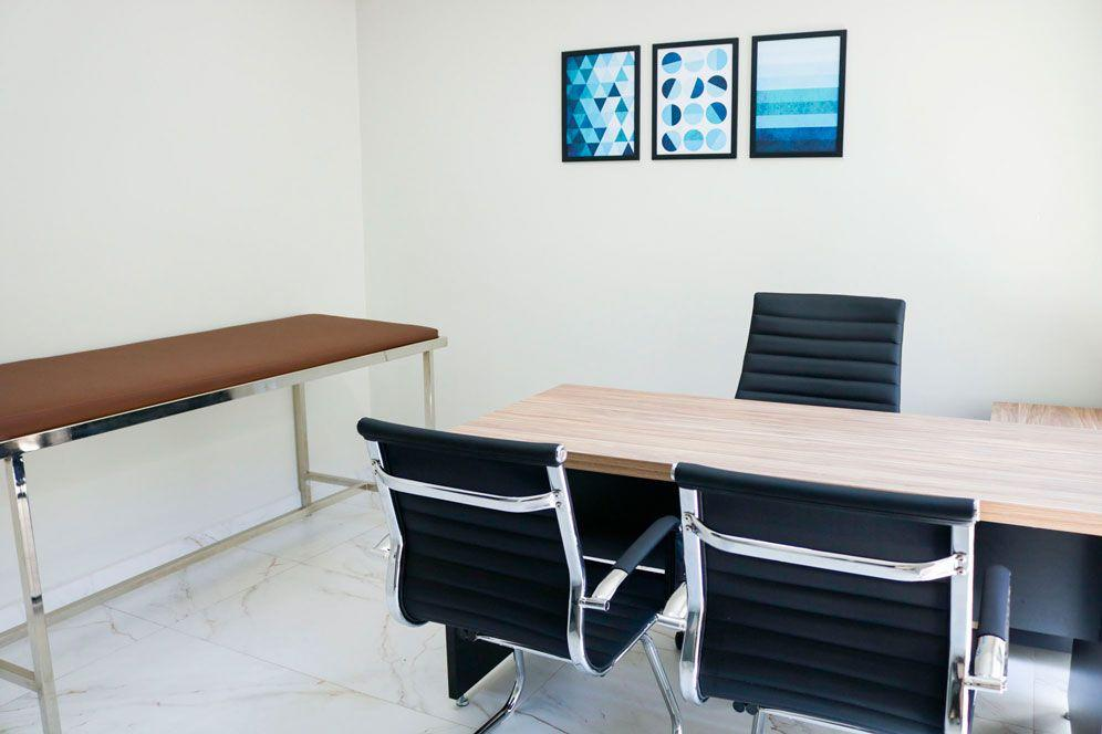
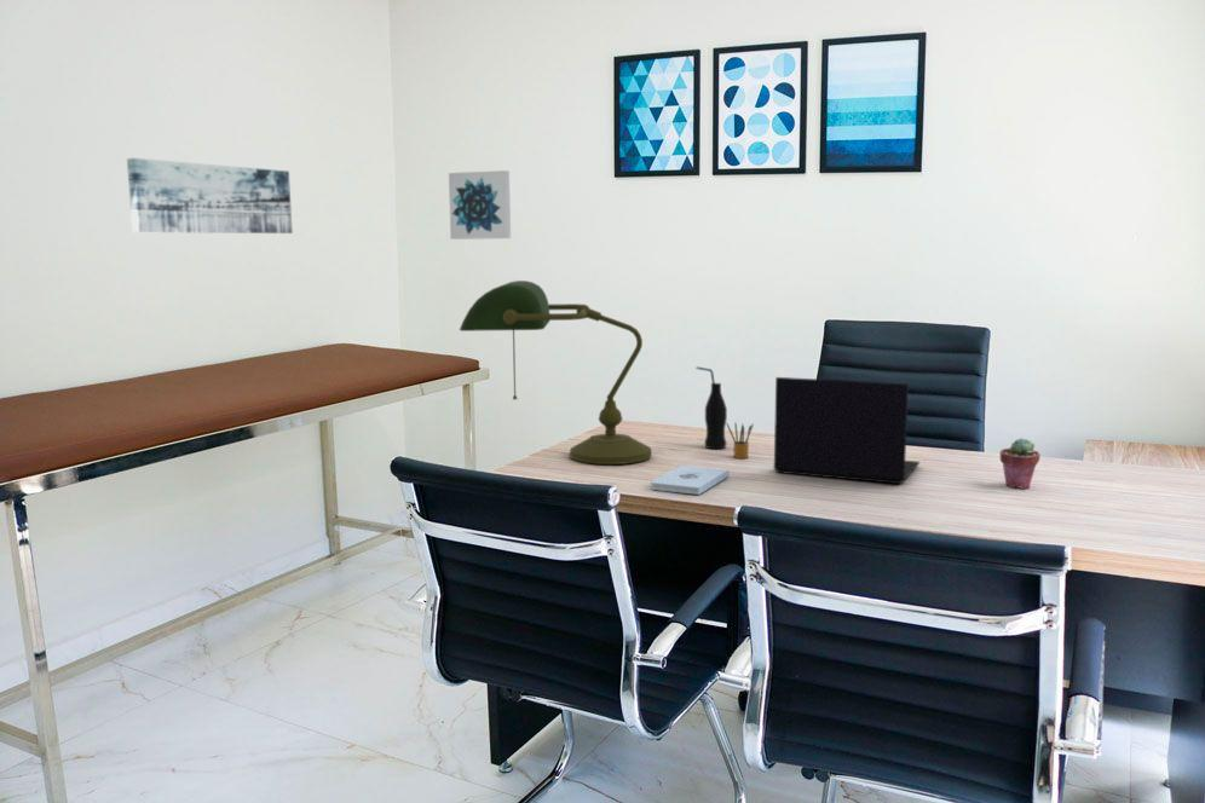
+ wall art (479, 206)
+ bottle (710, 406)
+ notepad (690, 479)
+ desk lamp (514, 370)
+ wall art (217, 198)
+ potted succulent (1019, 461)
+ laptop (848, 422)
+ pencil box (739, 439)
